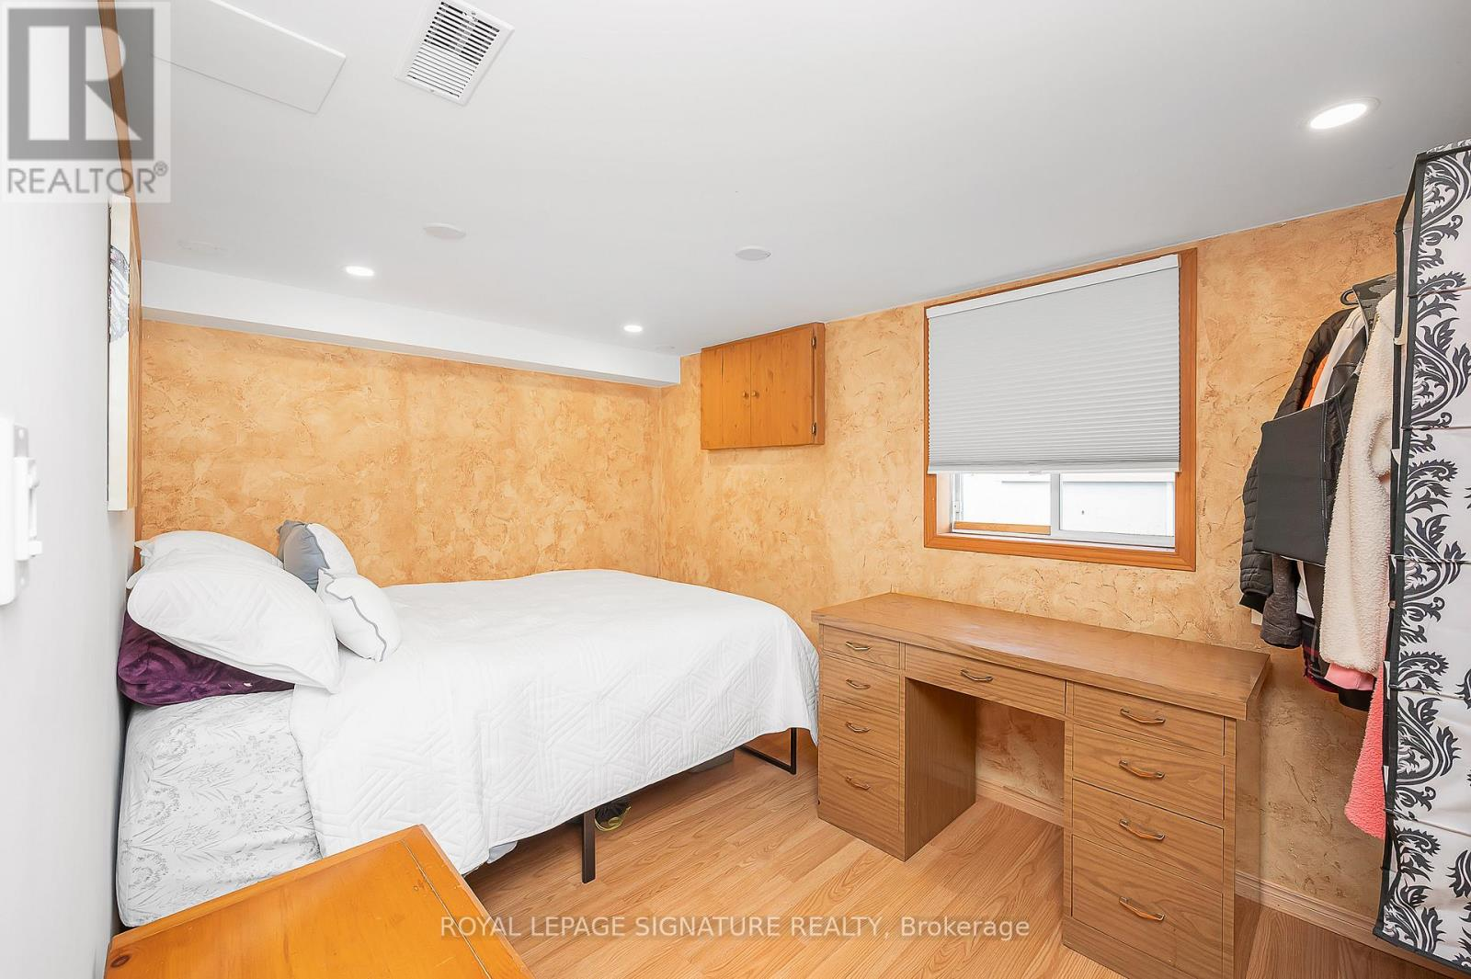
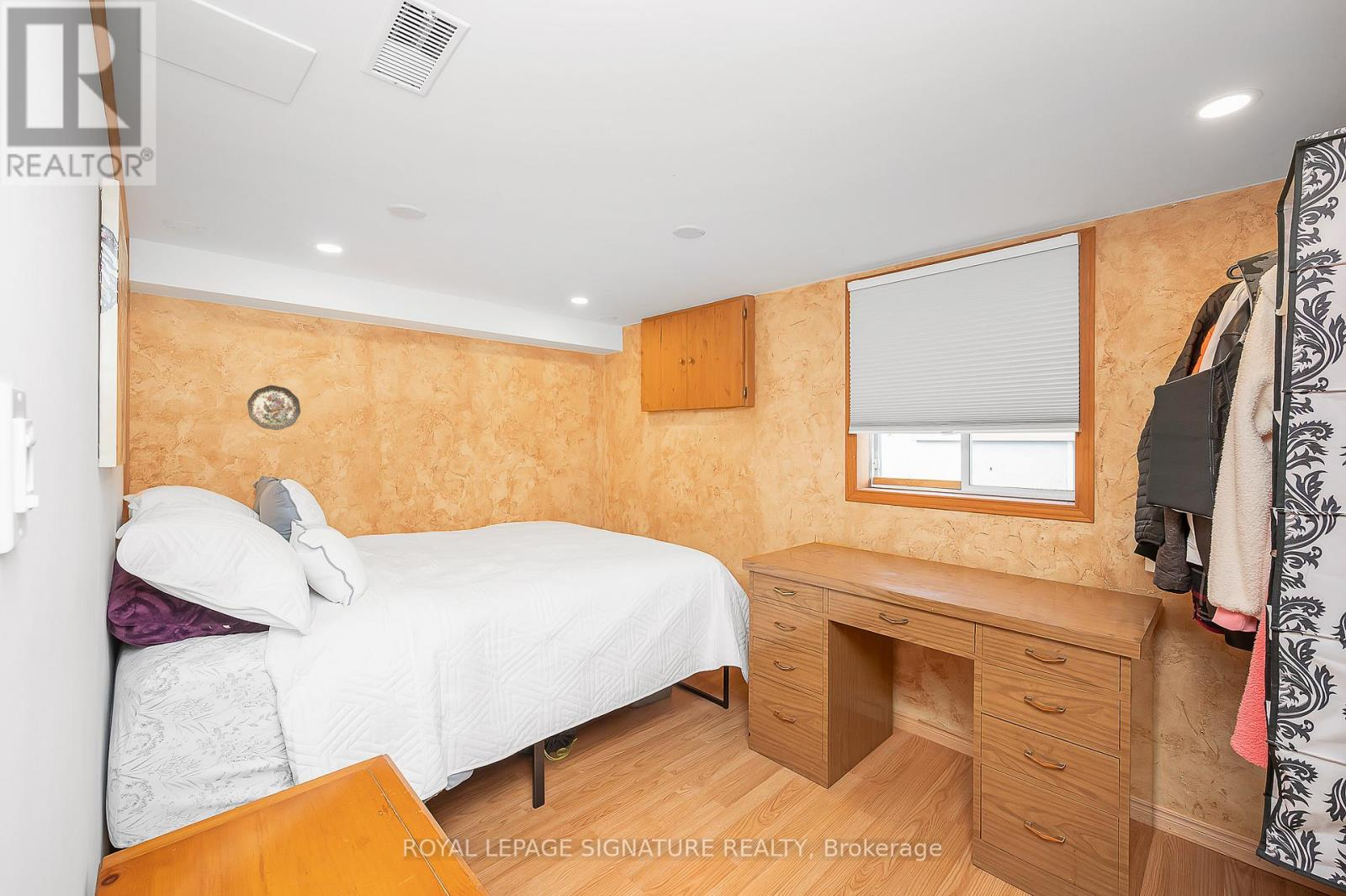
+ decorative plate (274, 407)
